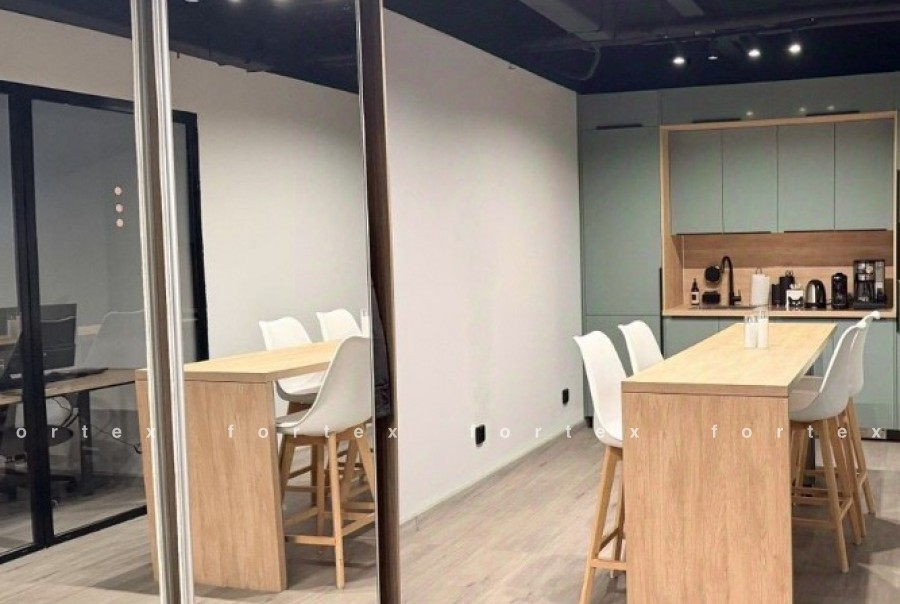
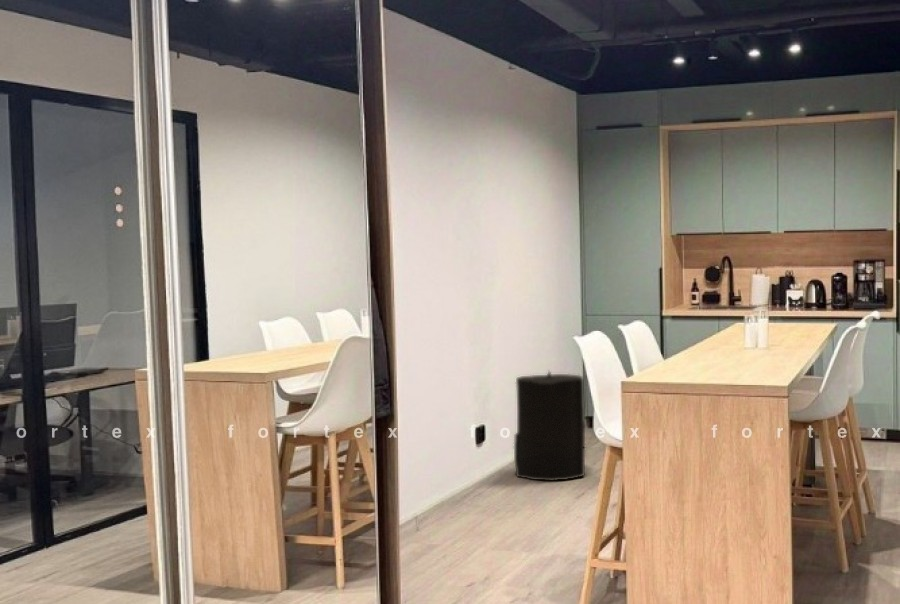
+ trash can (550, 421)
